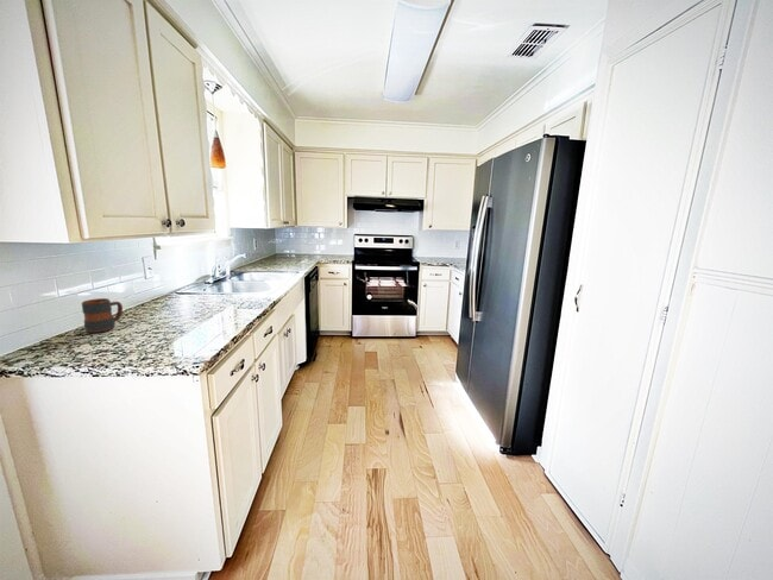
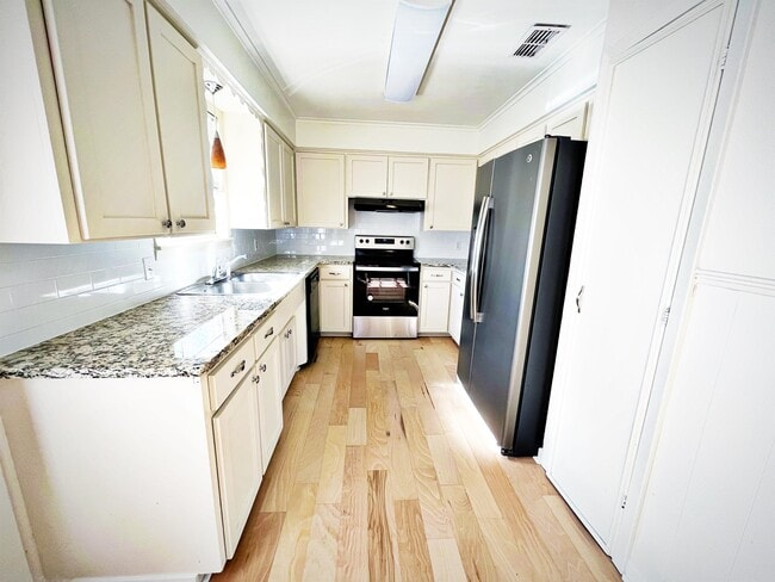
- mug (103, 314)
